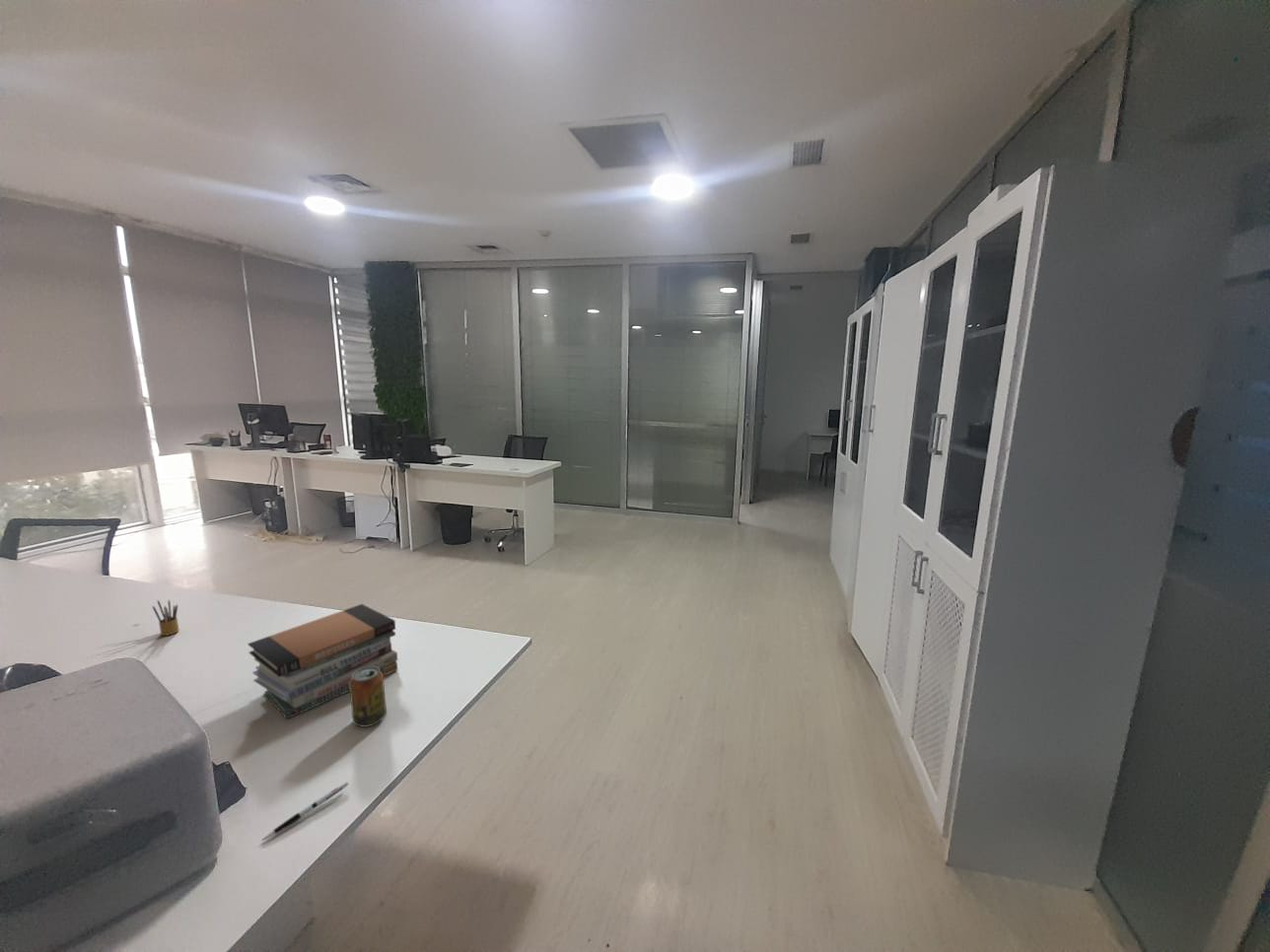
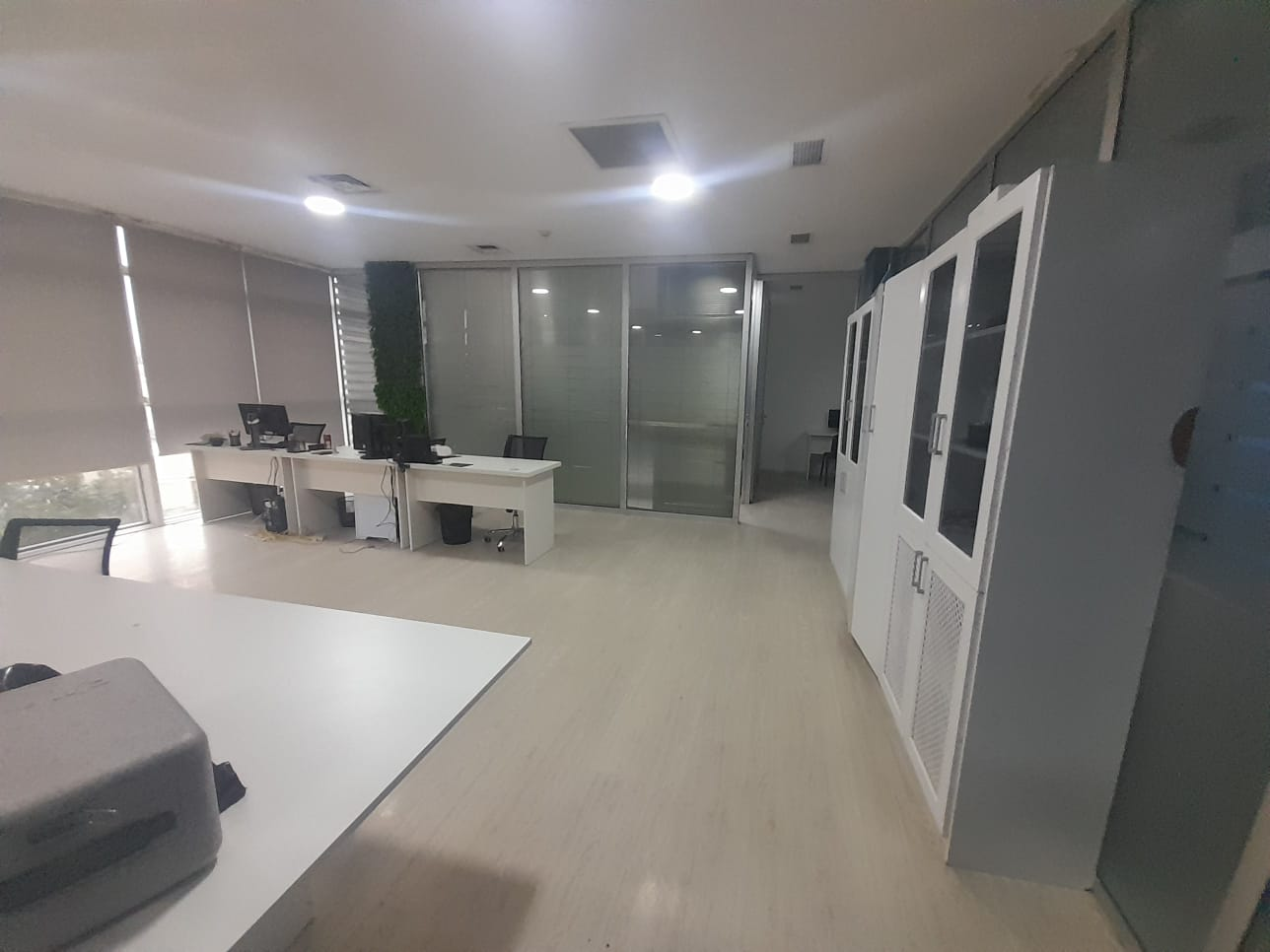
- pen (308, 810)
- pencil box (166, 616)
- beverage can (368, 696)
- book stack (327, 656)
